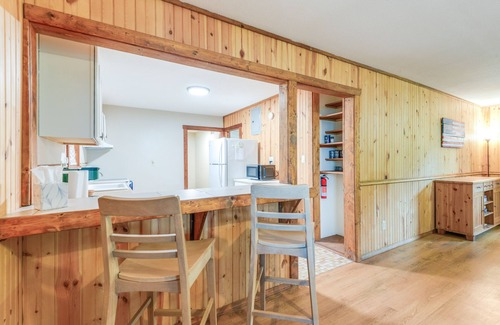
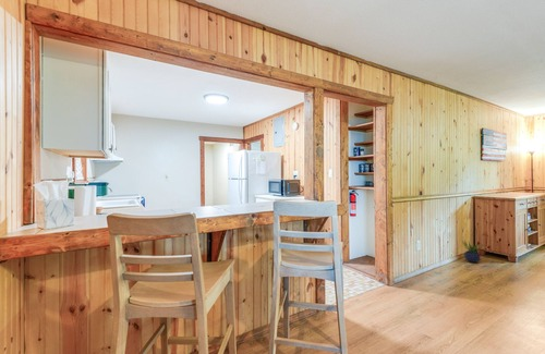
+ potted plant (471, 251)
